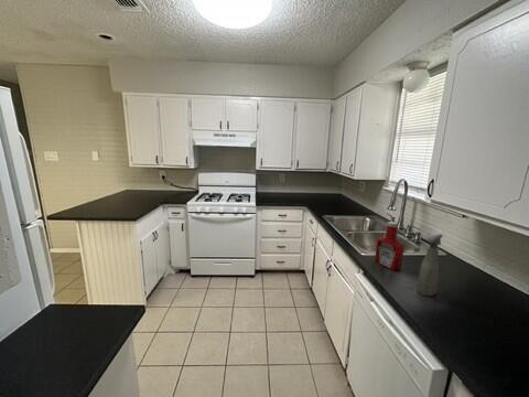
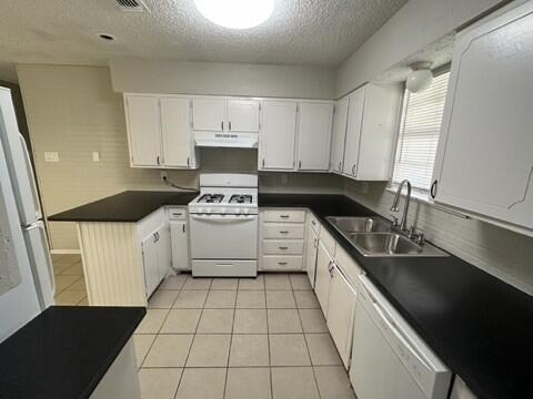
- soap bottle (389, 244)
- spray bottle (430, 264)
